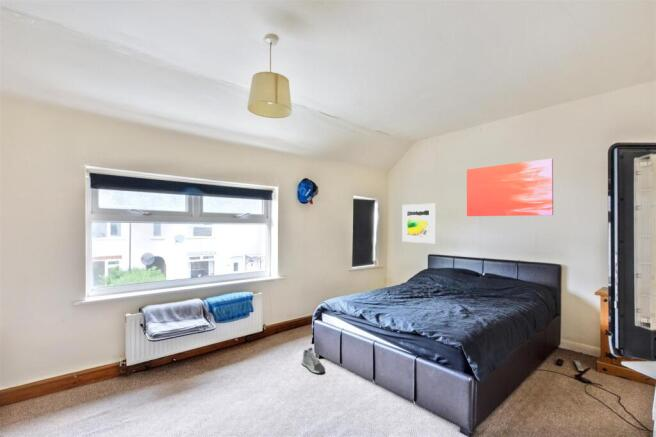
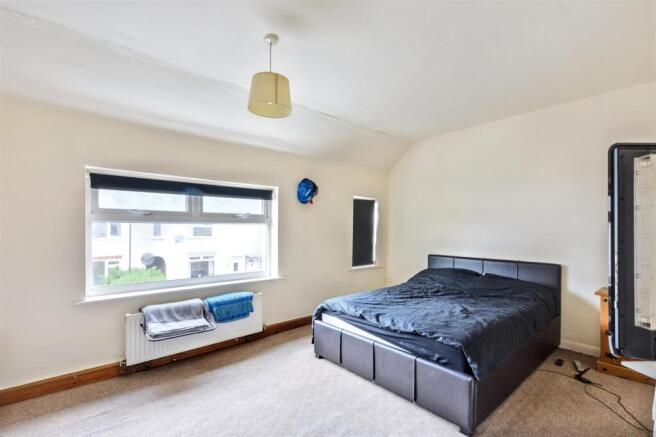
- wall art (505, 190)
- sneaker (312, 358)
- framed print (418, 223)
